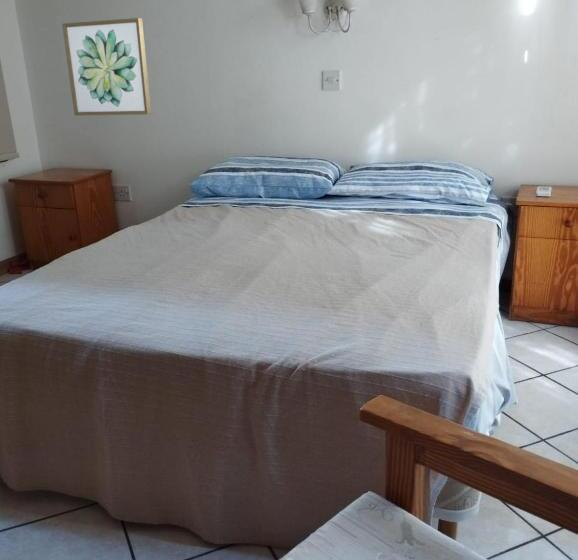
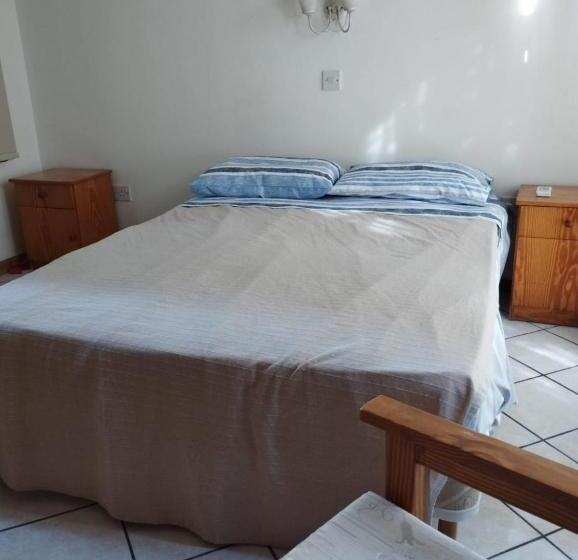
- wall art (106, 69)
